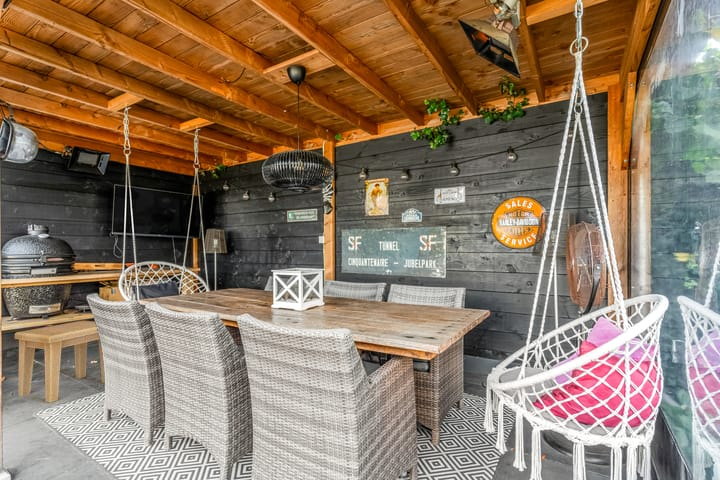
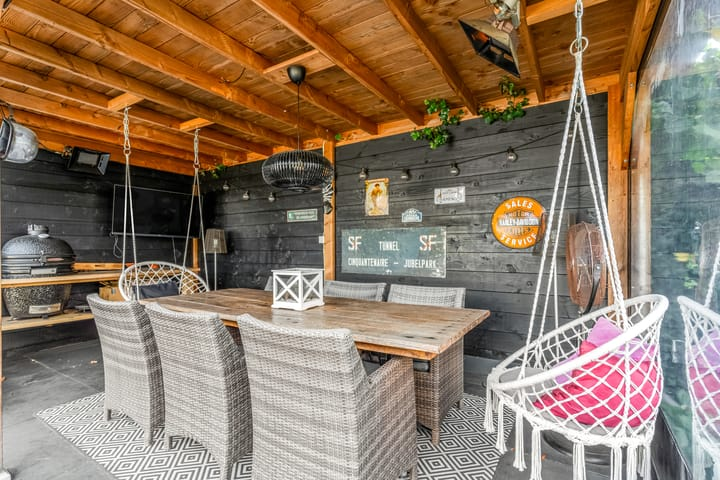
- side table (60, 357)
